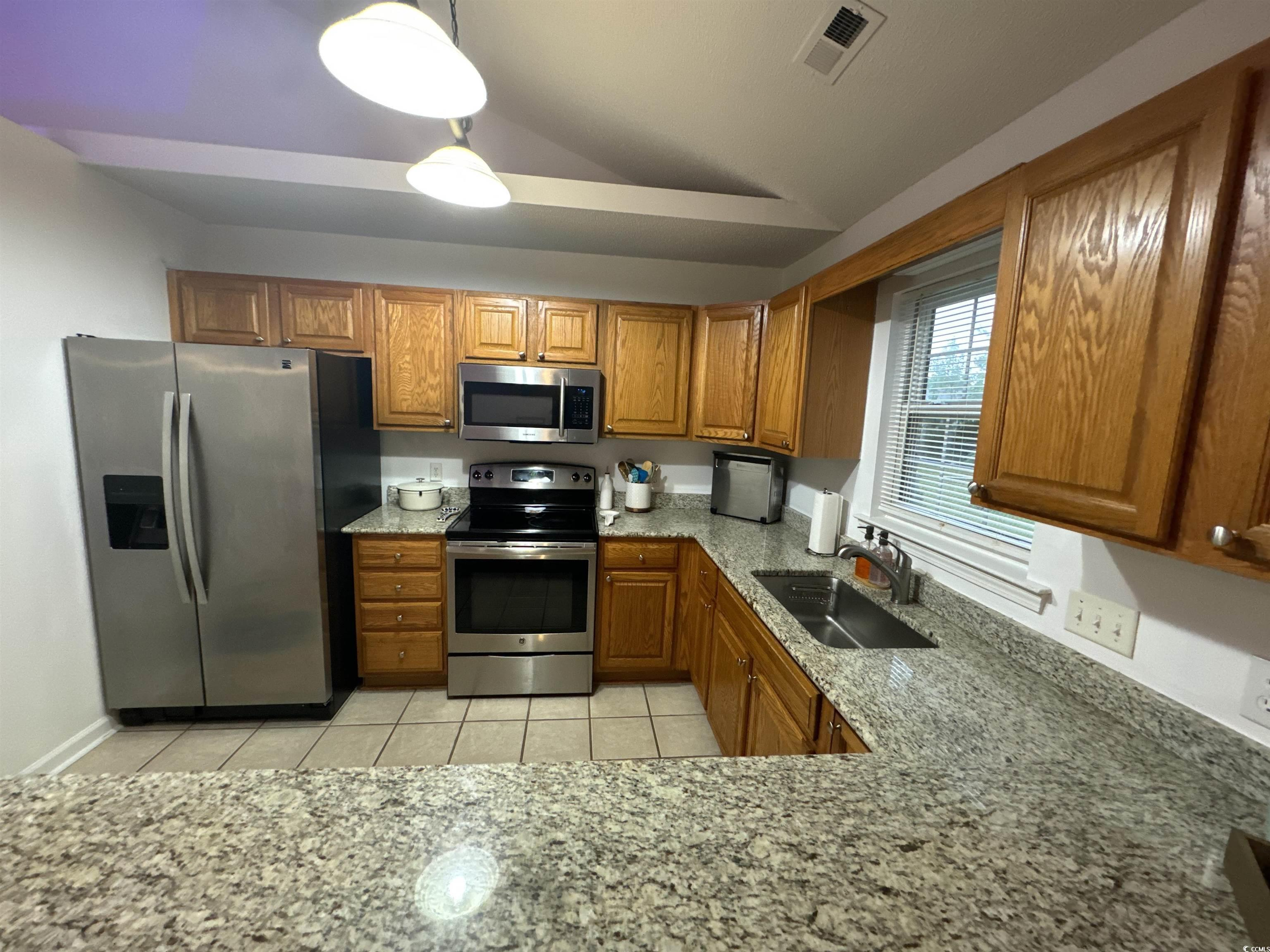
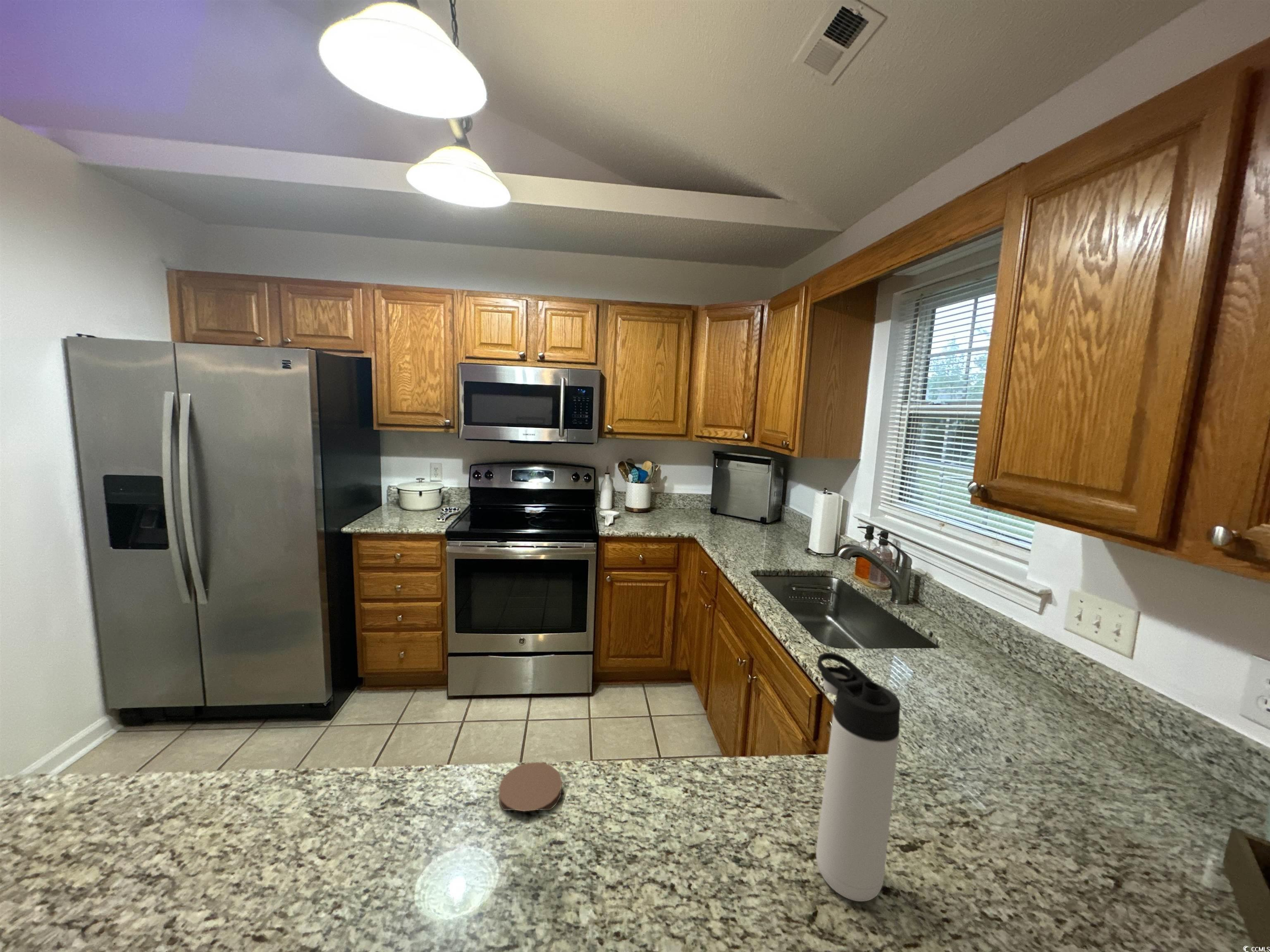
+ coaster (530, 789)
+ thermos bottle (847, 771)
